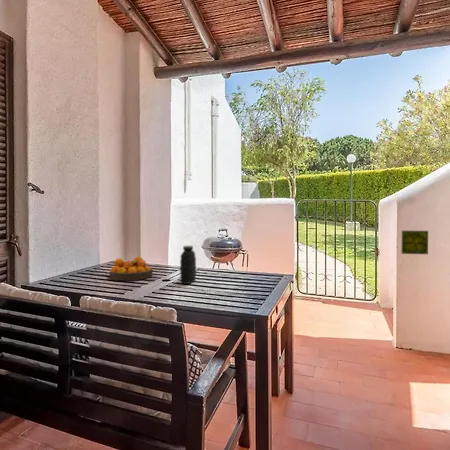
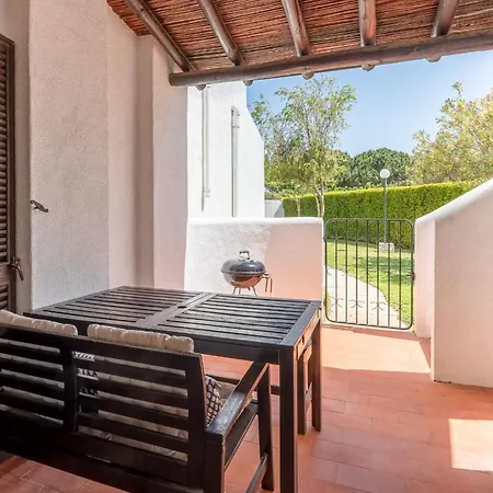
- fruit bowl (131, 267)
- decorative tile (414, 242)
- water jug (188, 264)
